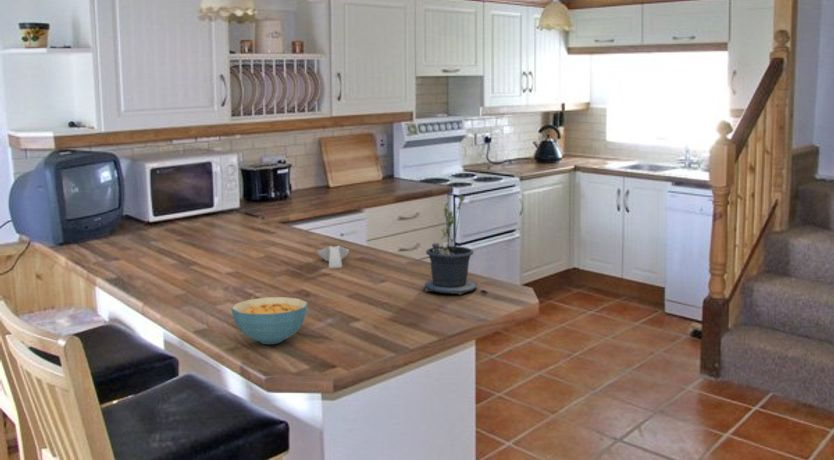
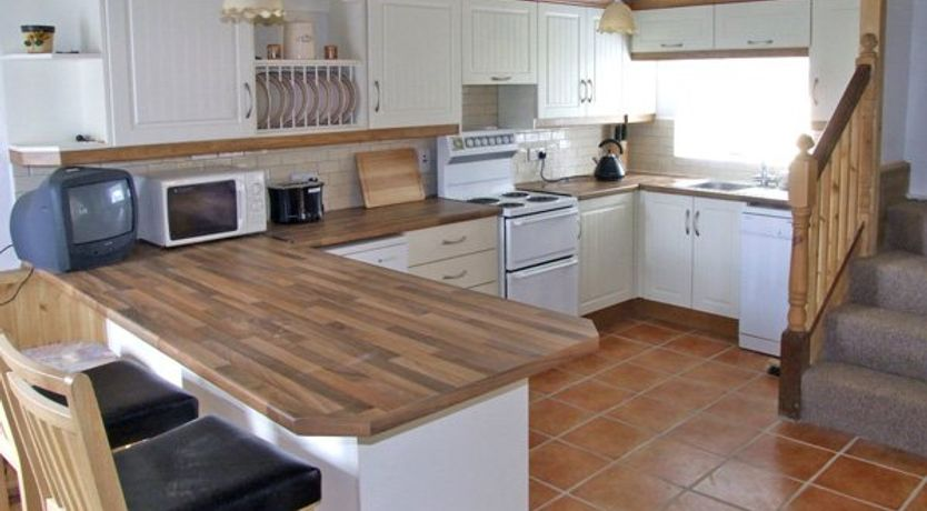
- spoon rest (334, 253)
- potted plant (452, 242)
- cereal bowl (270, 323)
